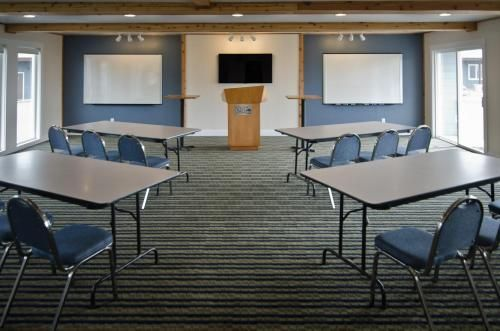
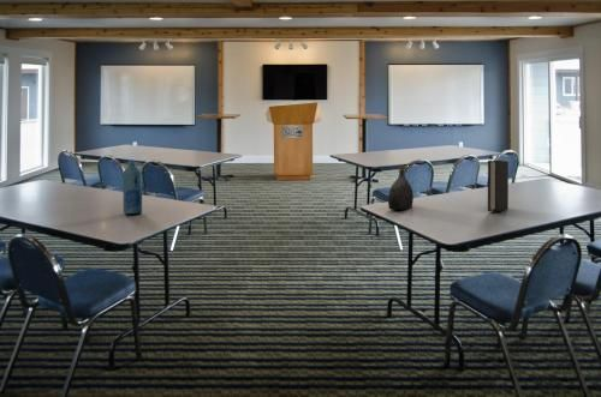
+ bottle (132, 187)
+ binder (498, 185)
+ water jug (400, 187)
